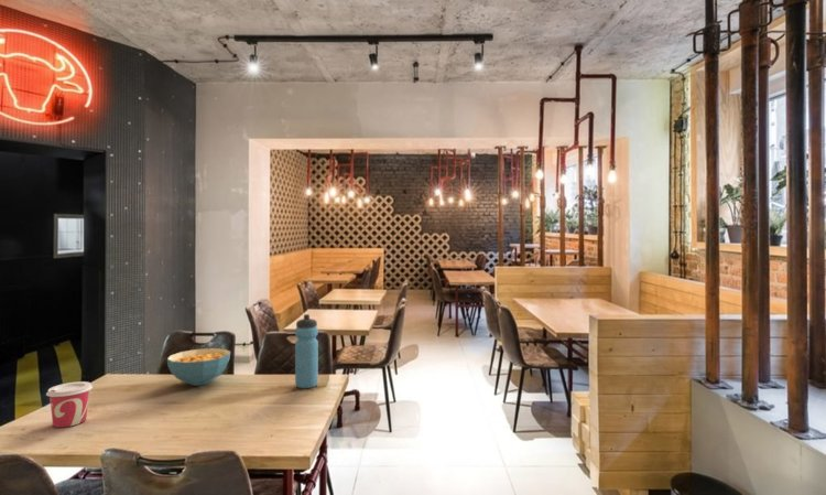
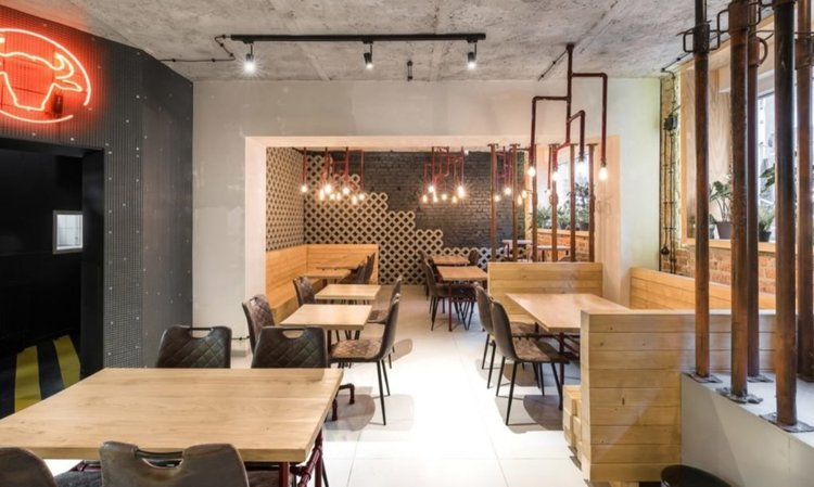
- cereal bowl (199, 368)
- water bottle (306, 349)
- cup (69, 403)
